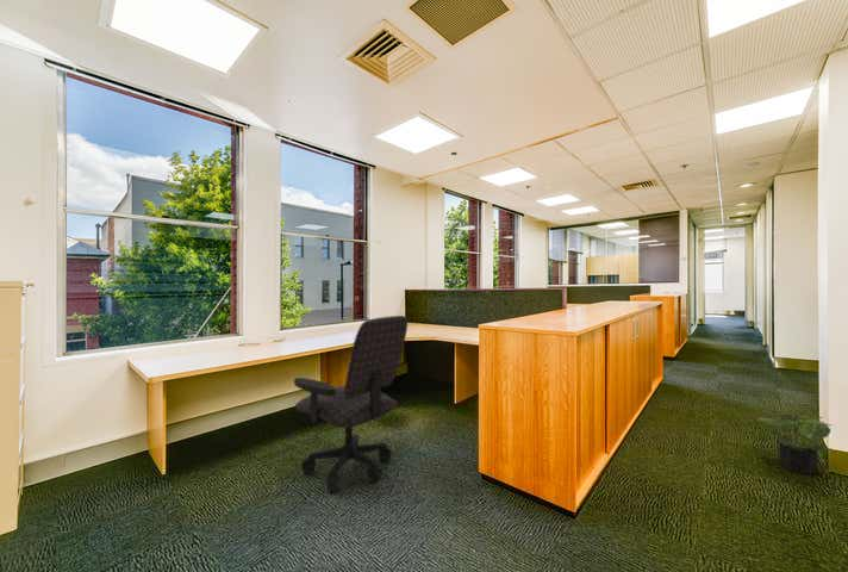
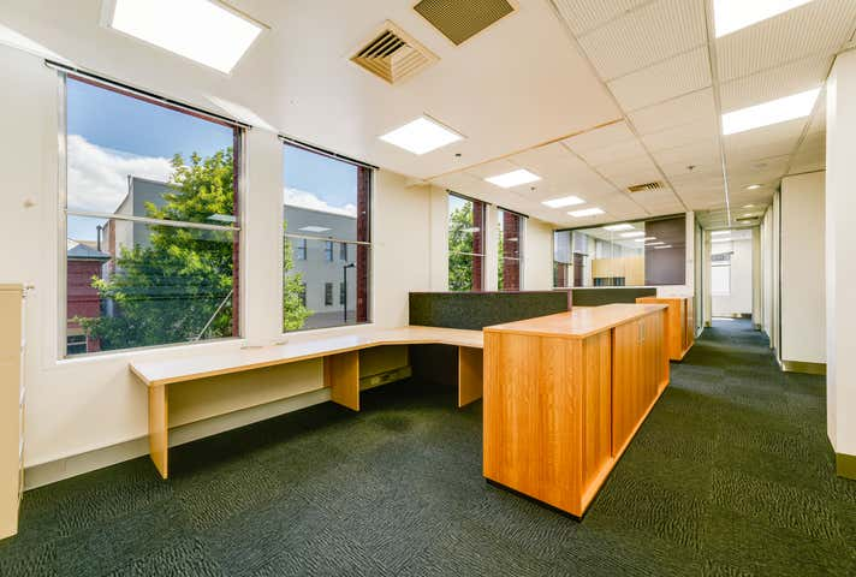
- office chair (350, 392)
- potted plant (794, 437)
